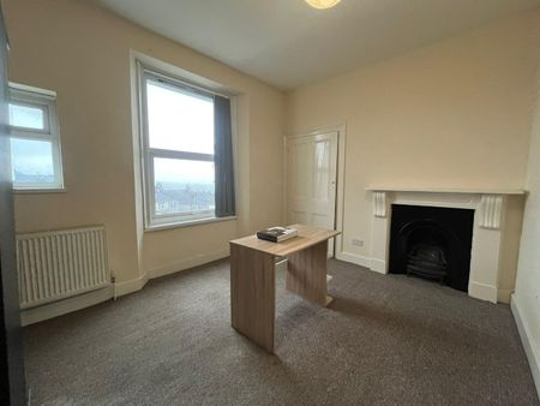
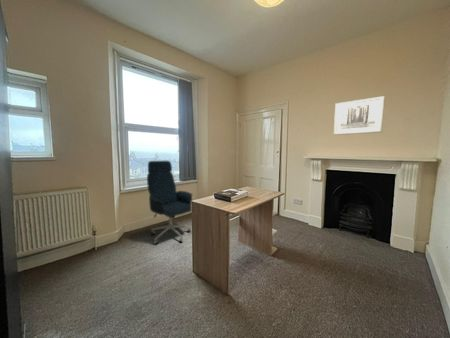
+ office chair (169, 198)
+ wall art (357, 117)
